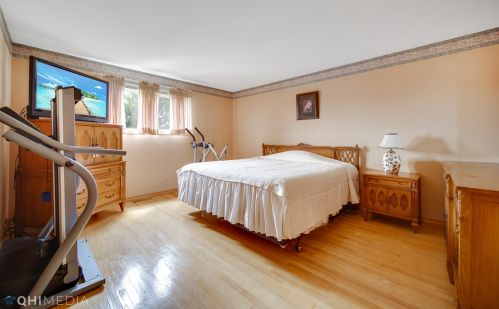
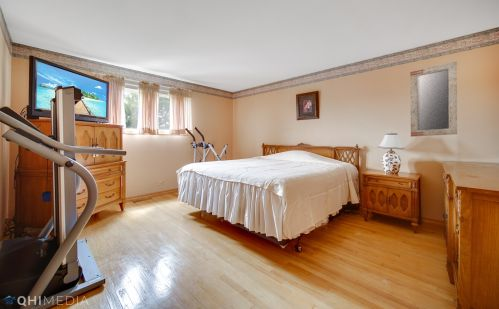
+ home mirror (432, 101)
